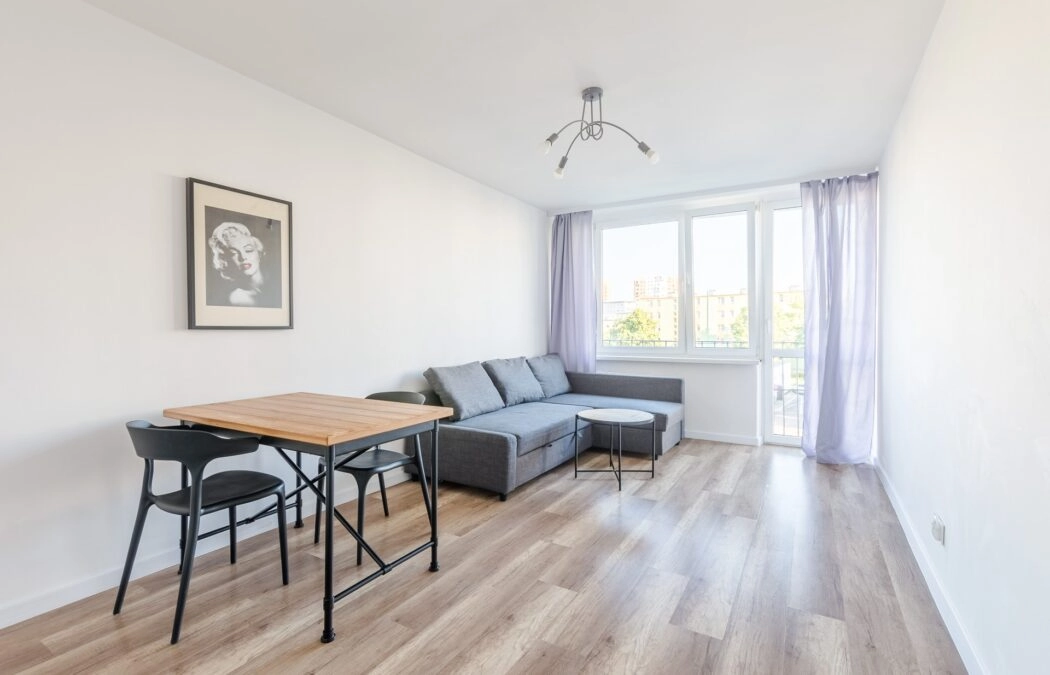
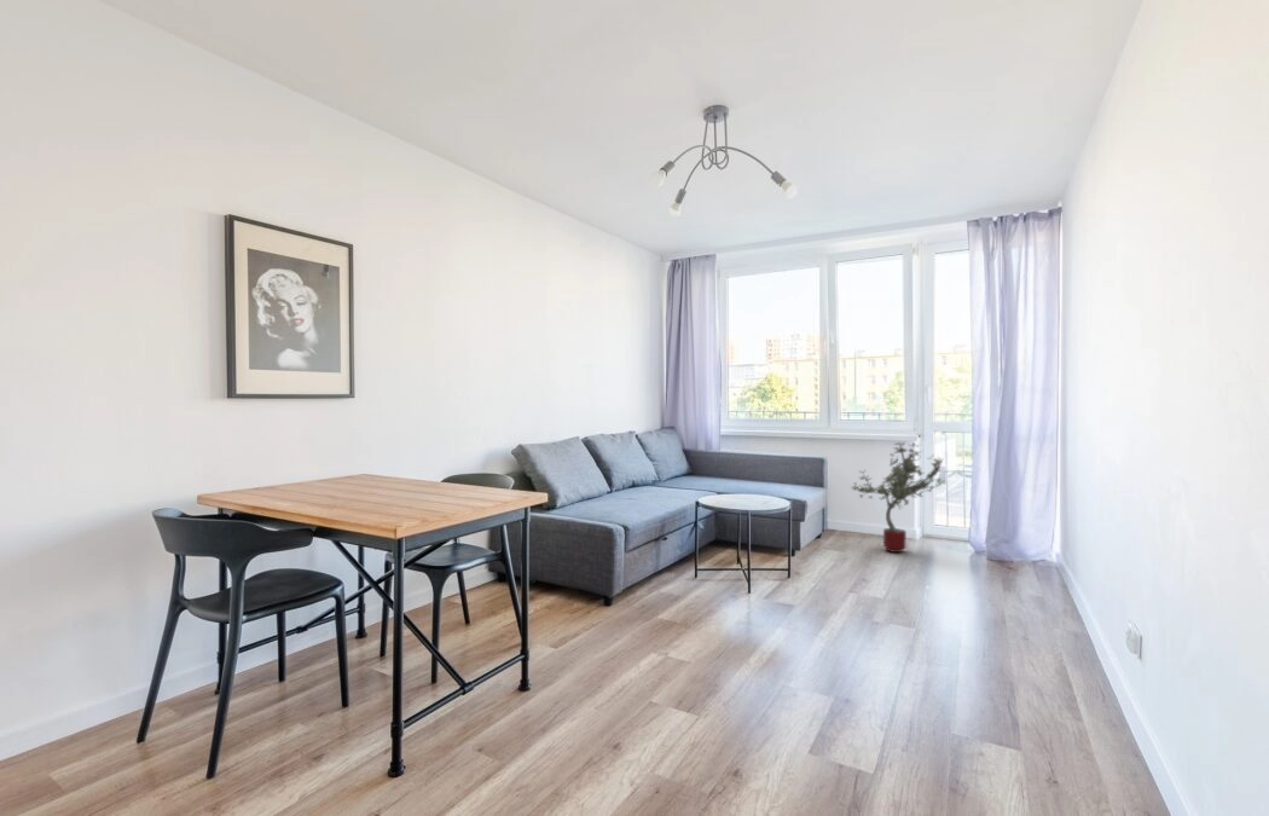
+ potted tree (896, 494)
